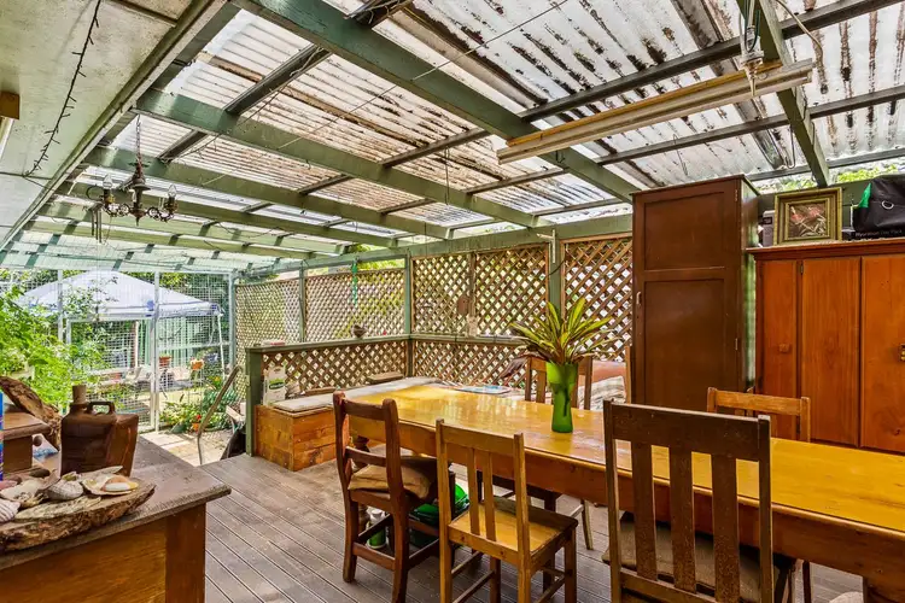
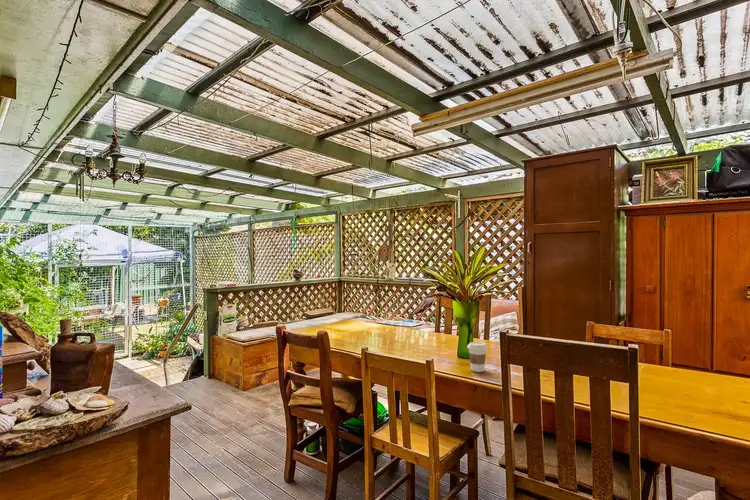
+ coffee cup (477, 356)
